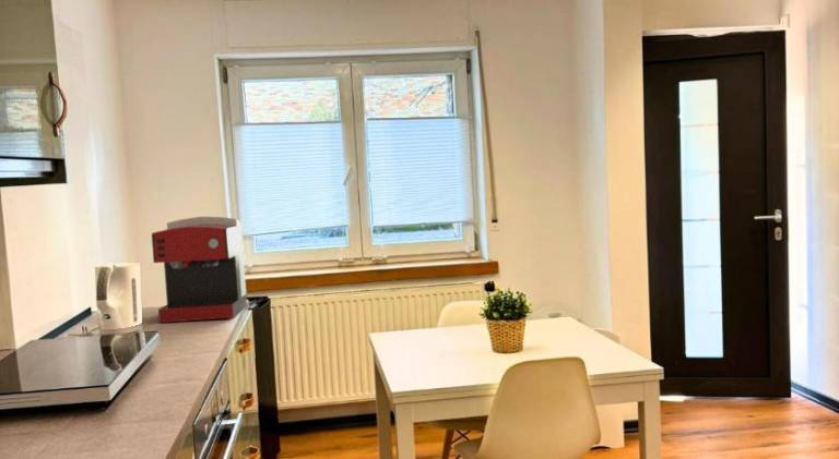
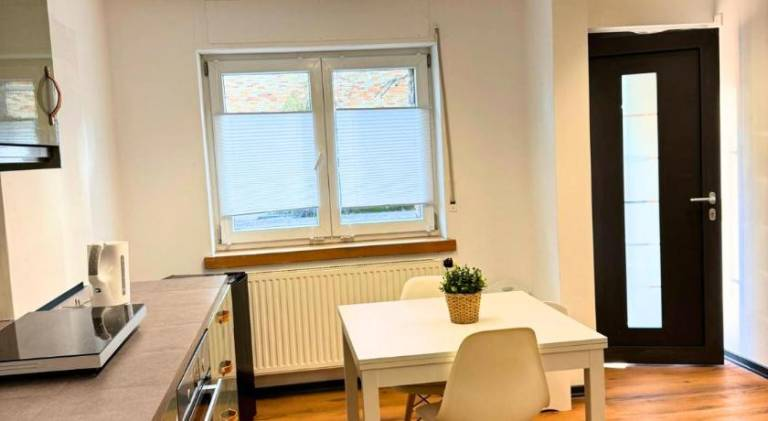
- coffee maker (199, 266)
